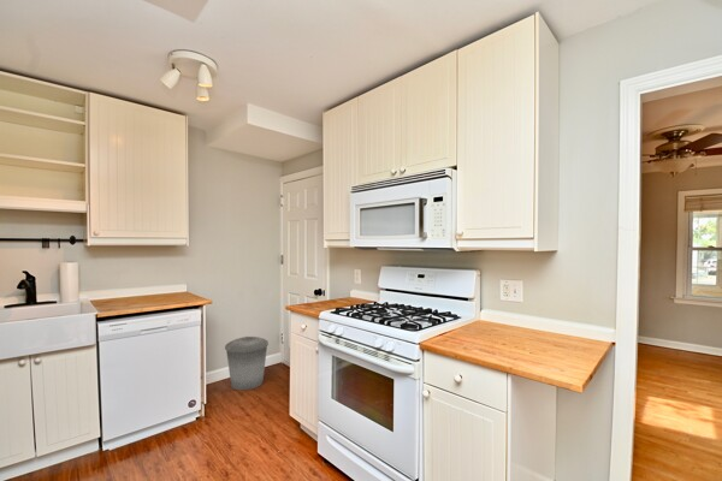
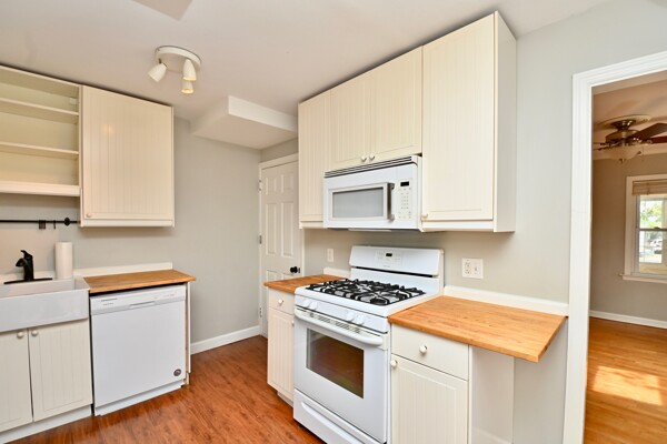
- trash can (247, 360)
